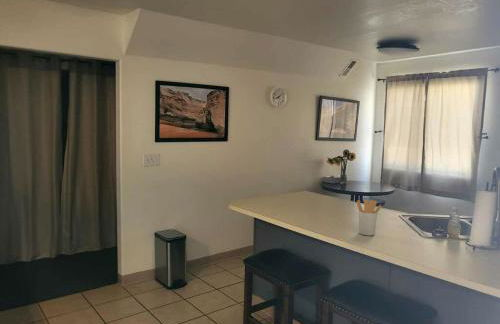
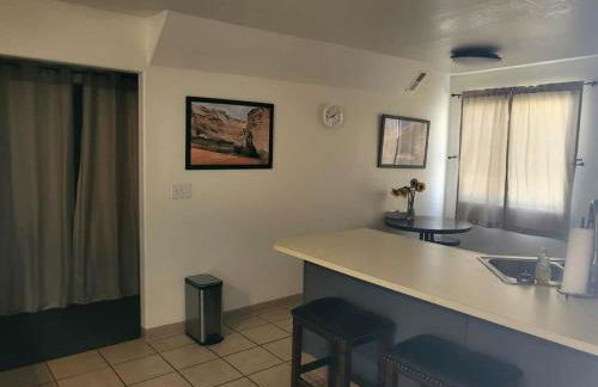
- utensil holder (368, 216)
